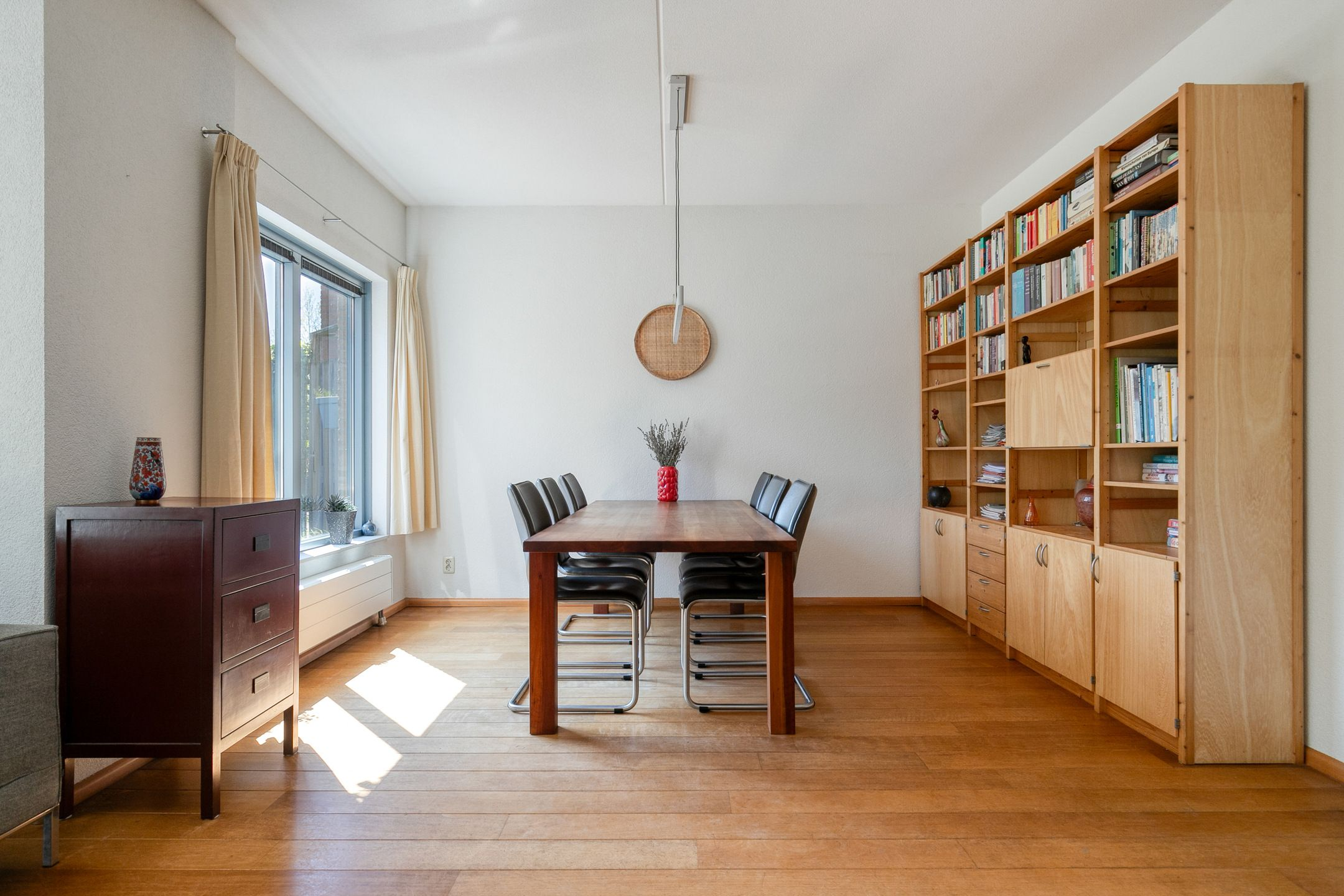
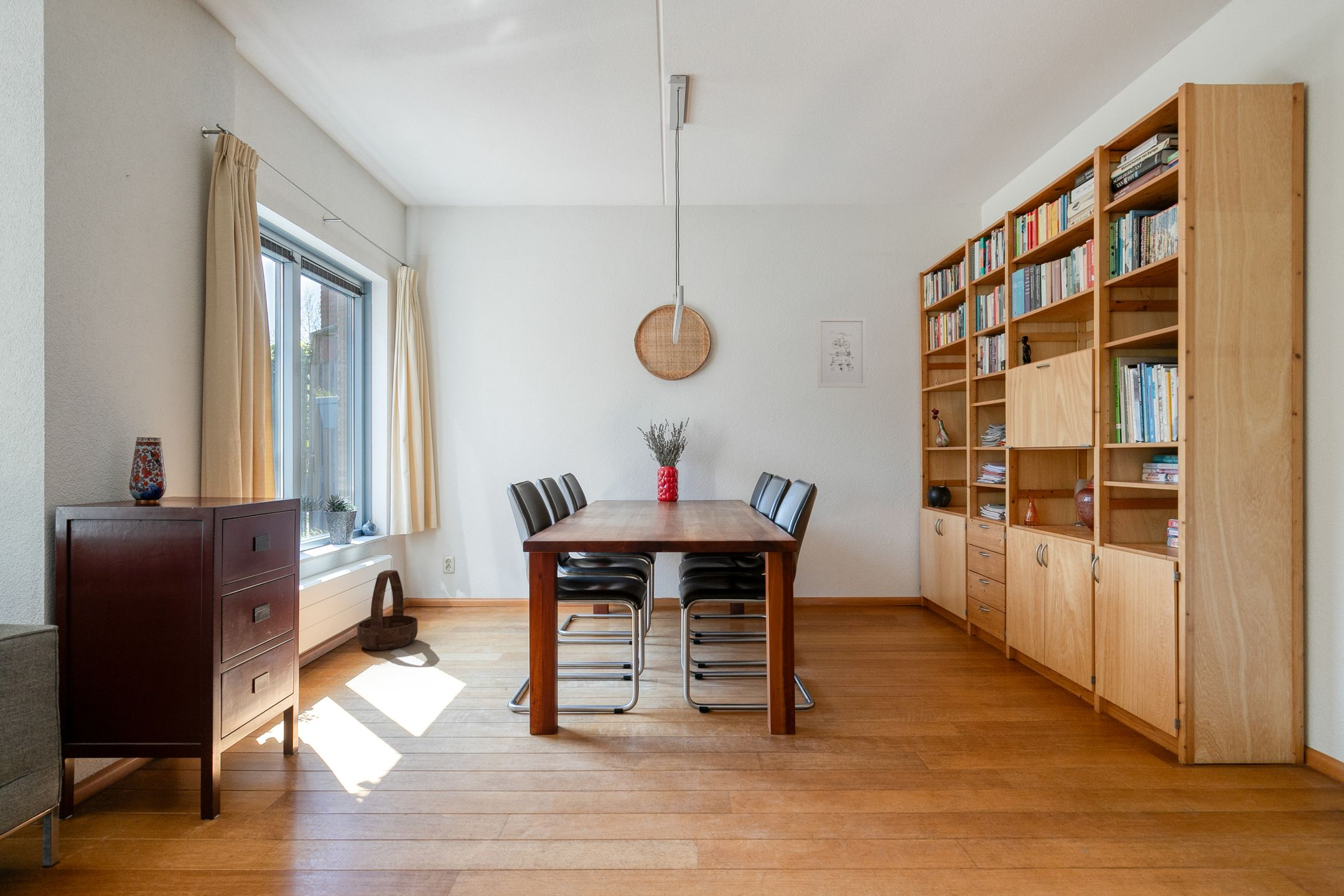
+ basket (393, 607)
+ wall art (841, 352)
